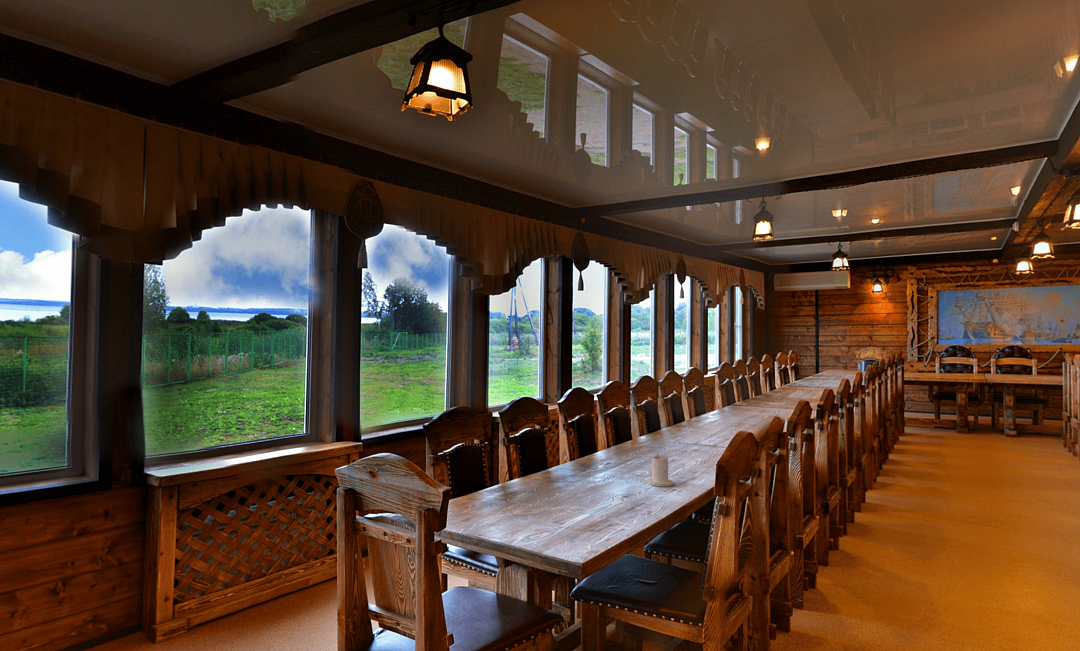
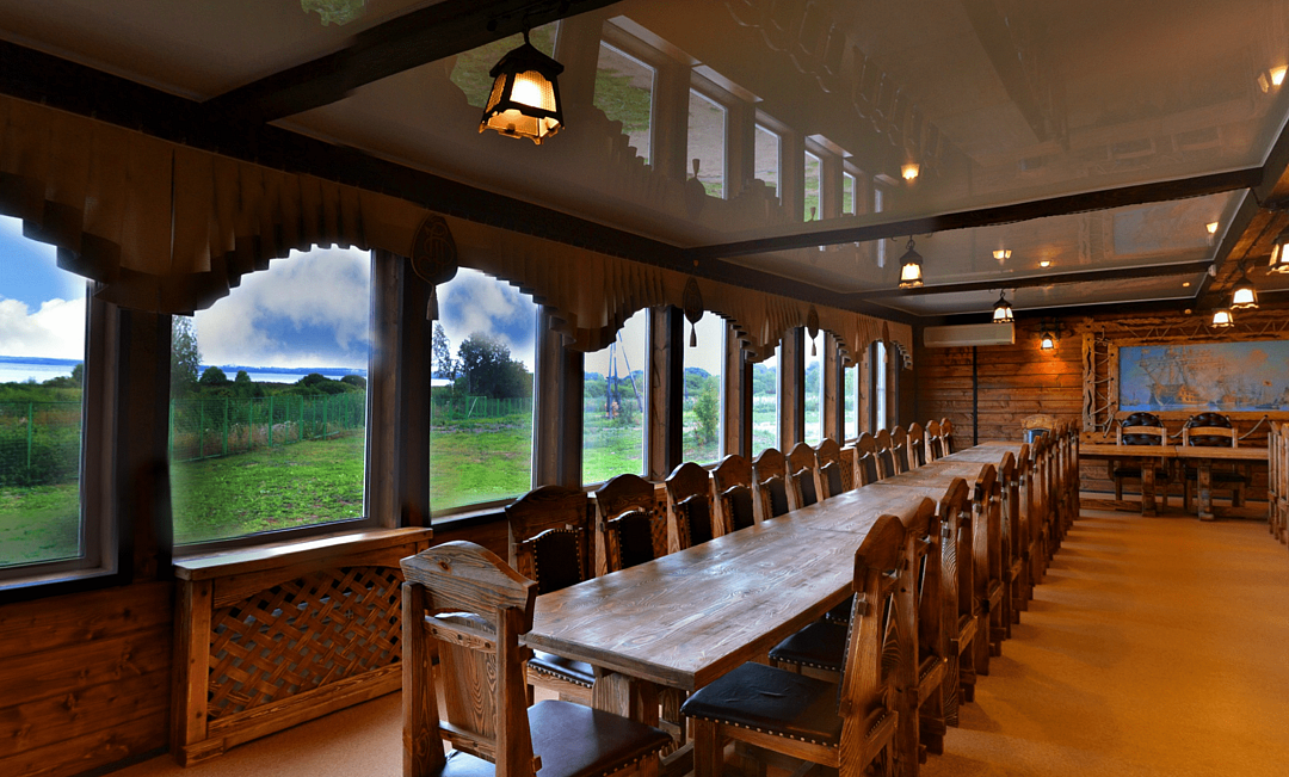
- candle (660, 468)
